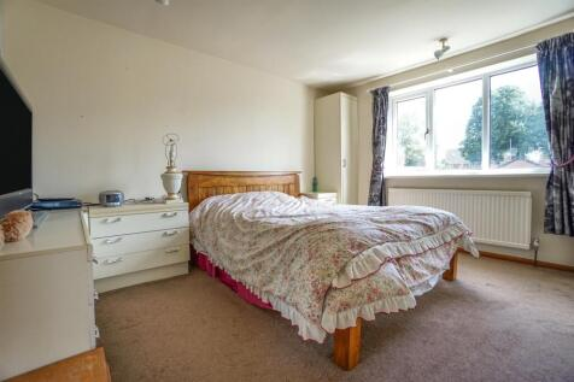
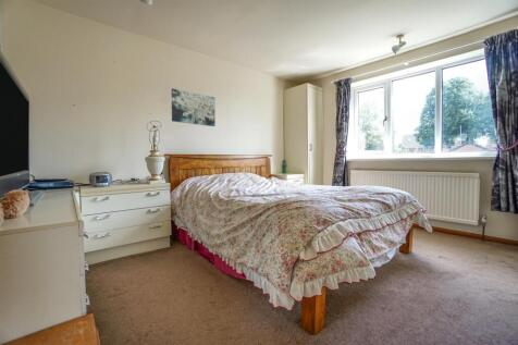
+ wall art (194, 108)
